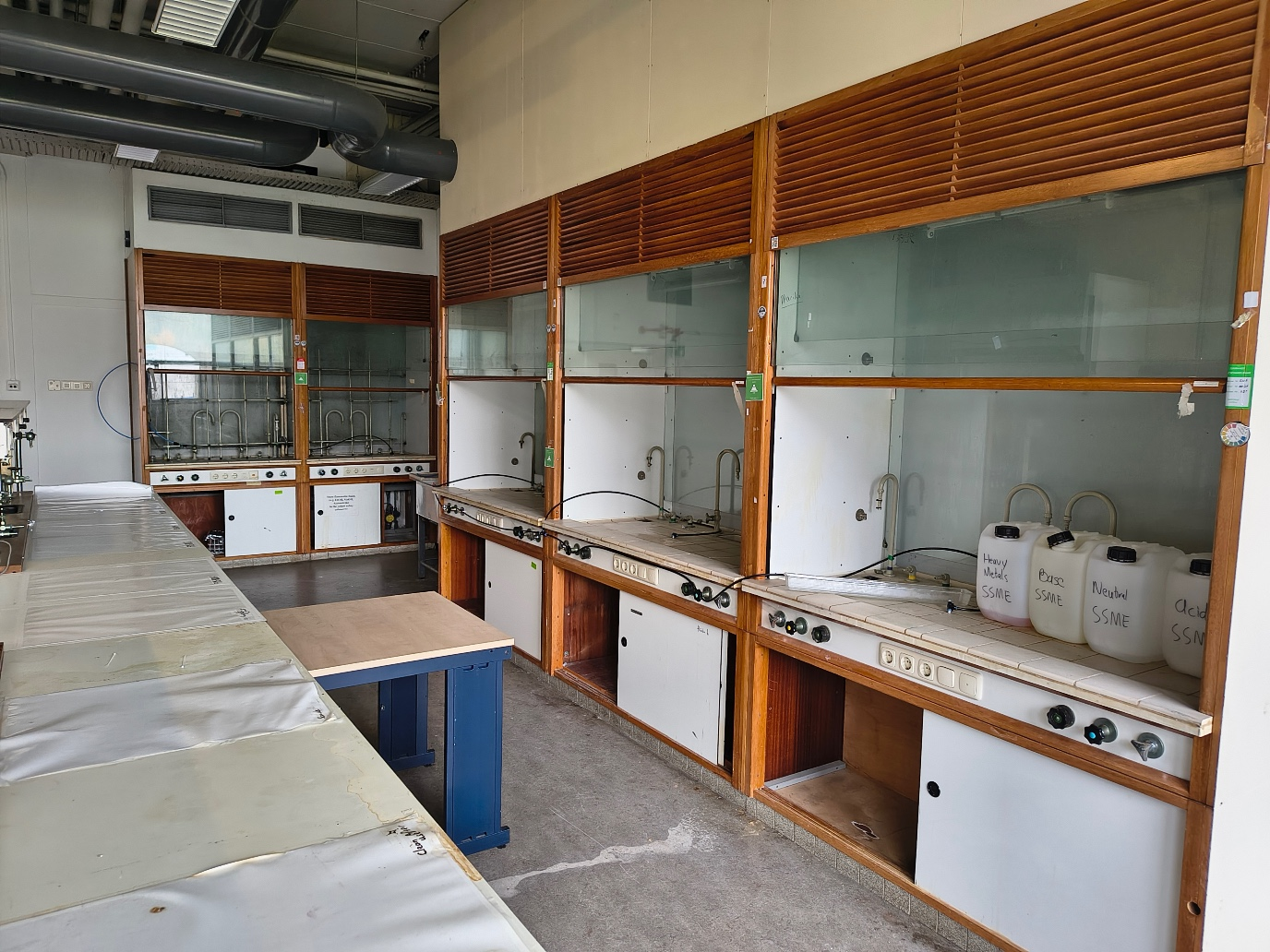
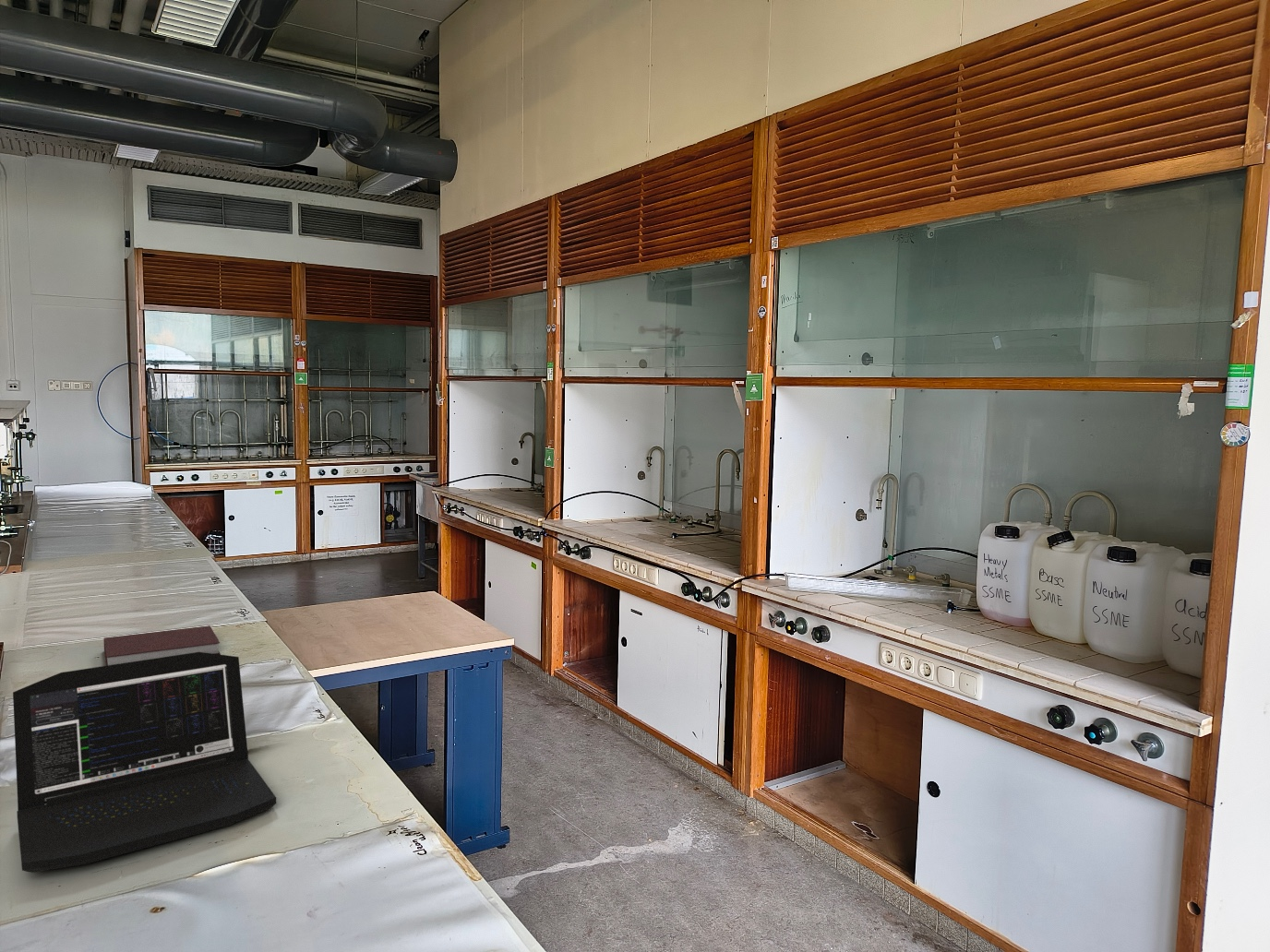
+ notebook (162, 646)
+ laptop (146, 747)
